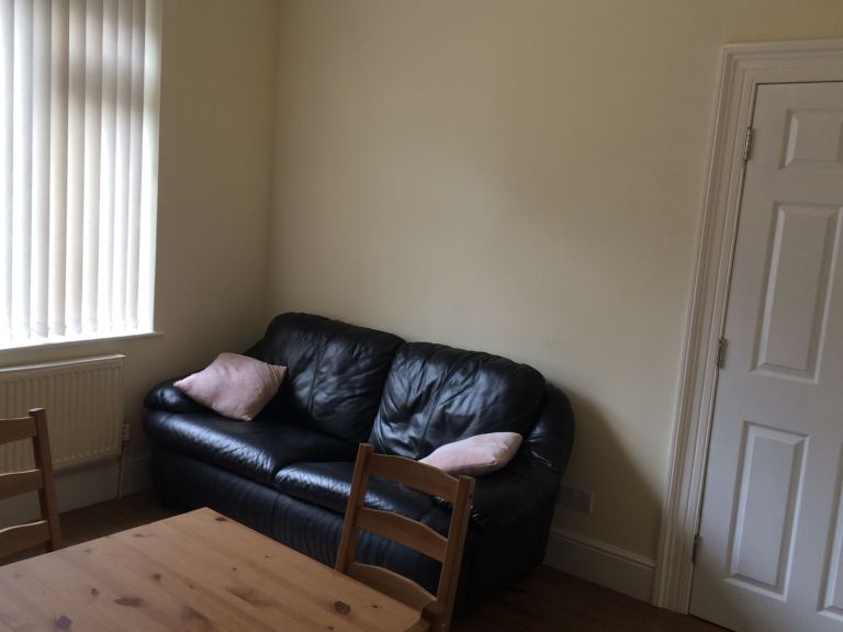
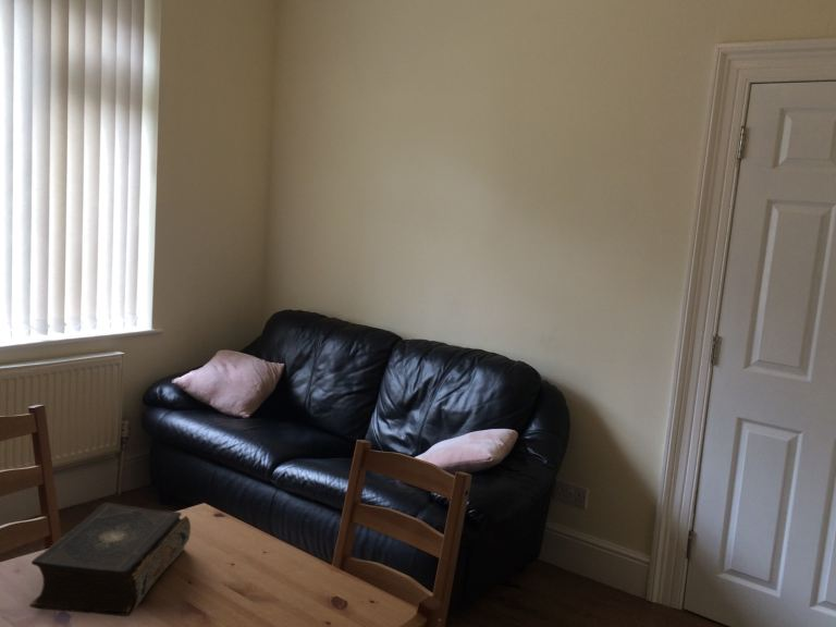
+ book (116, 554)
